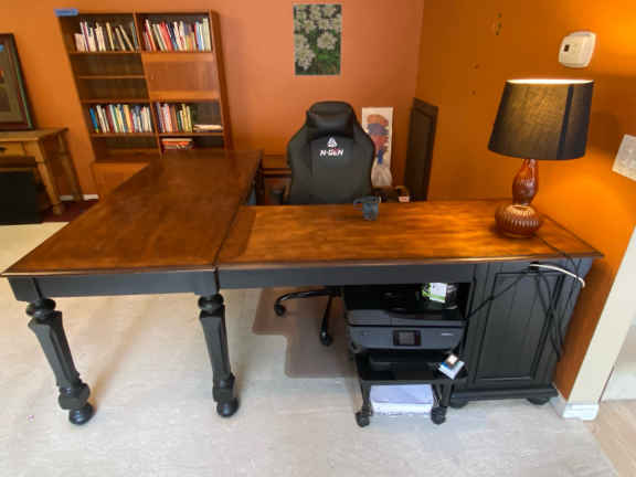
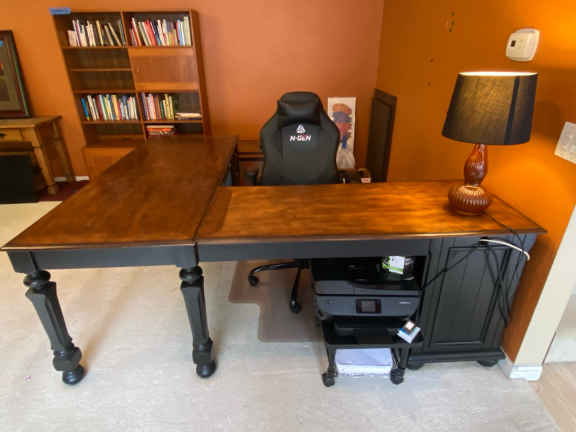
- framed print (317, 41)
- mug (367, 208)
